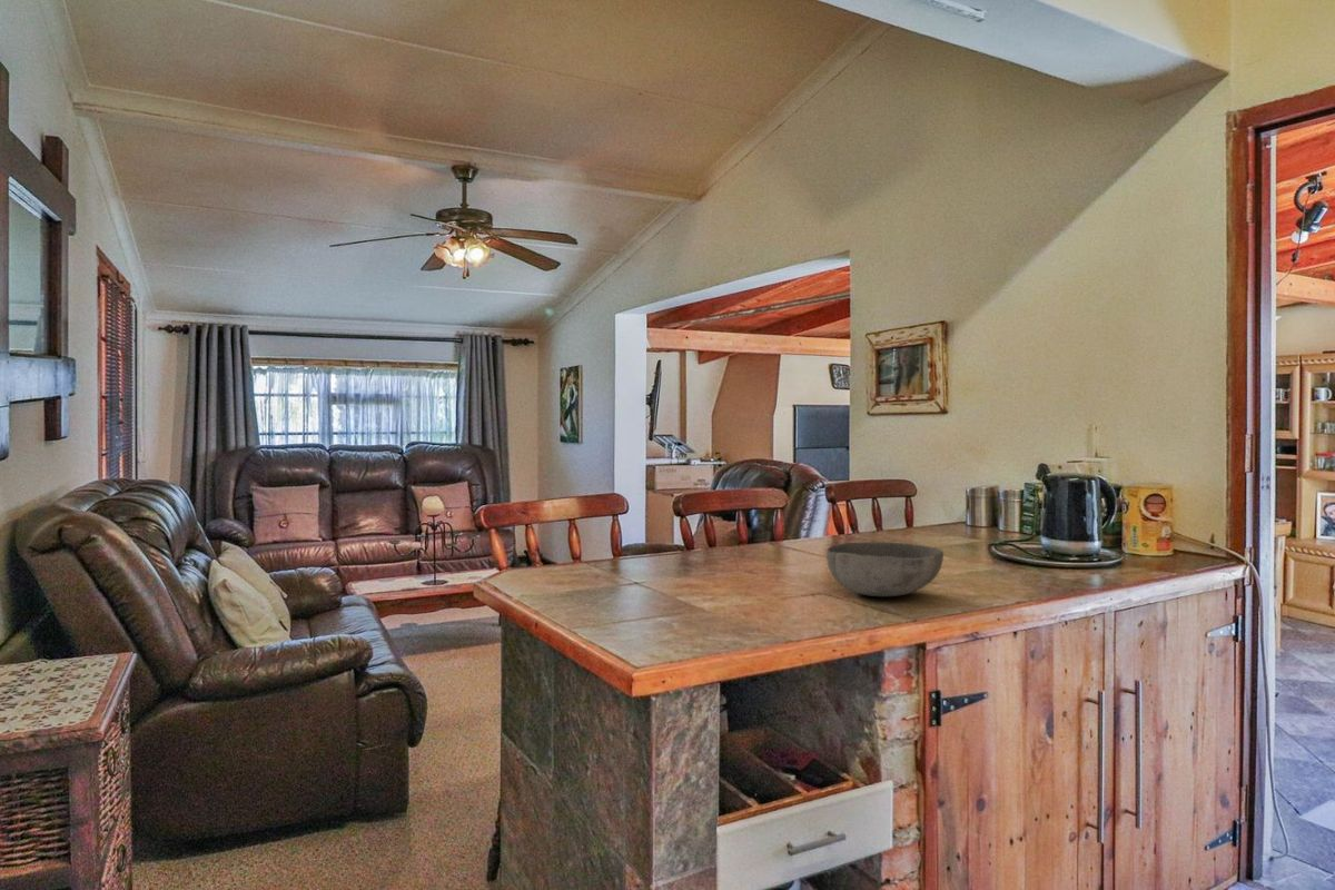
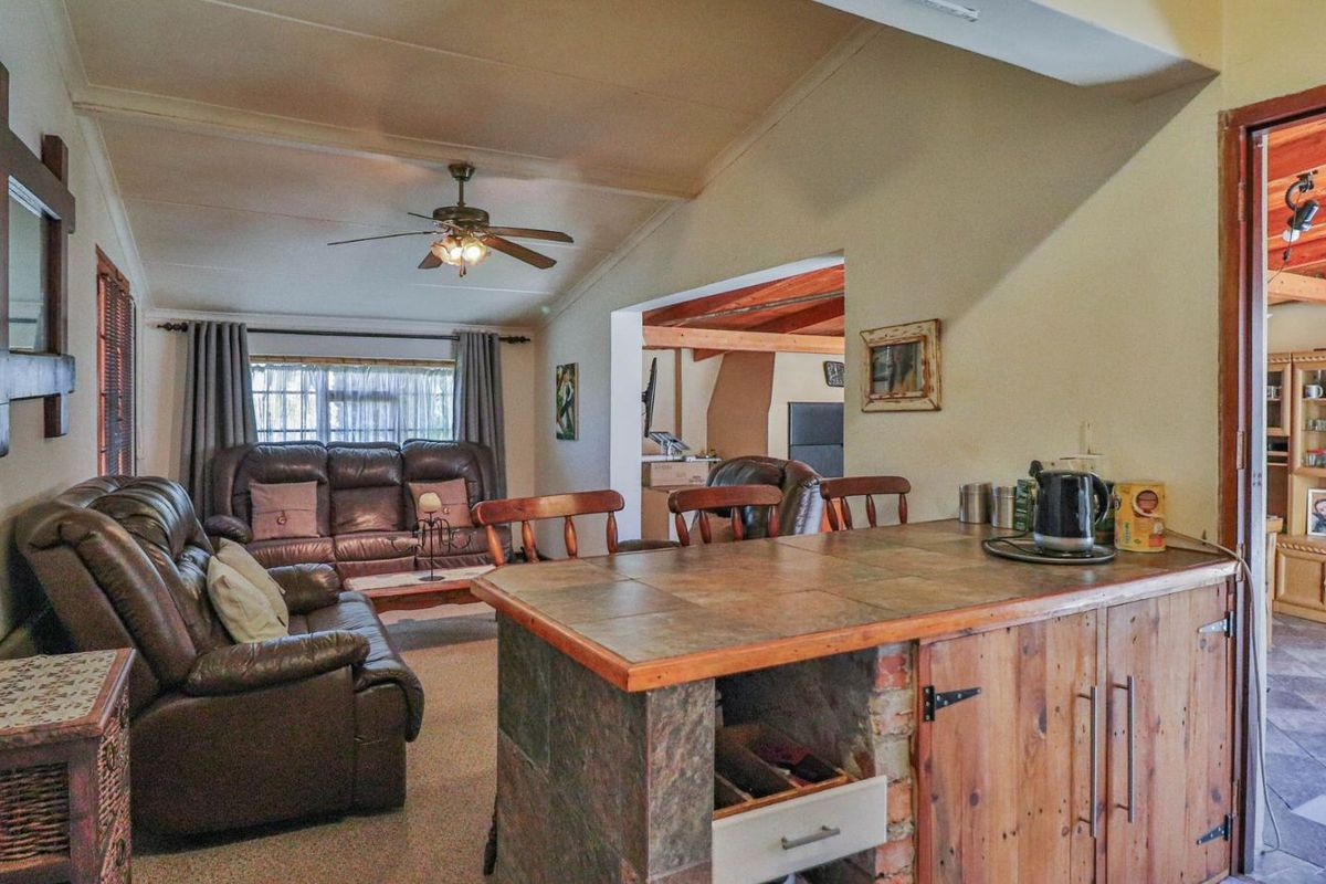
- bowl (883, 571)
